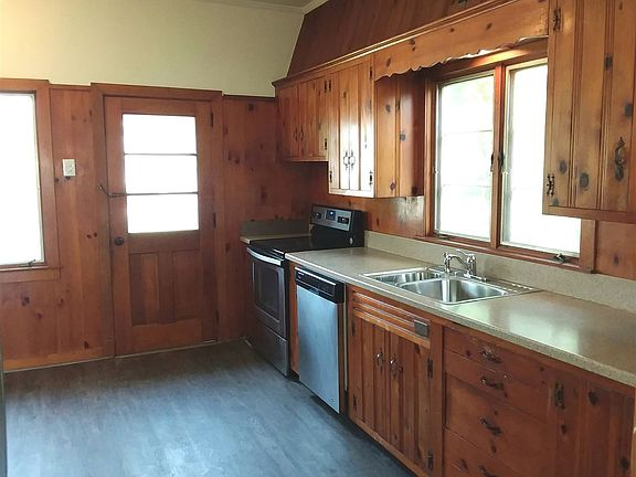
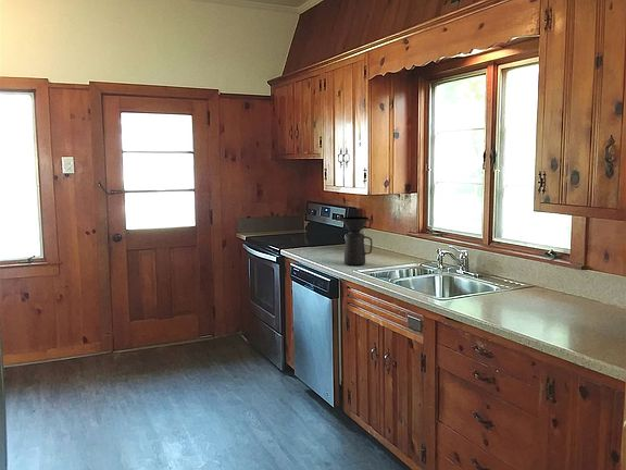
+ coffee maker (354, 240)
